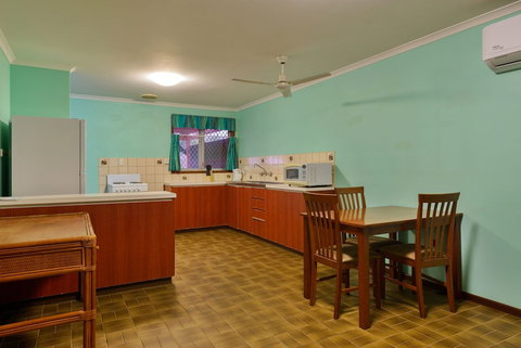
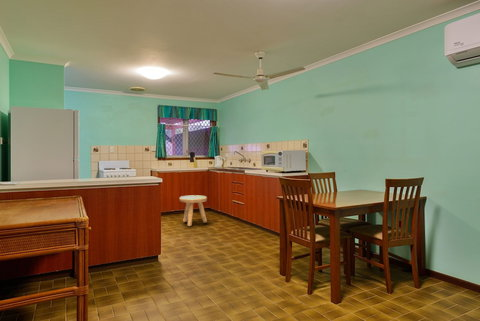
+ stool (192, 210)
